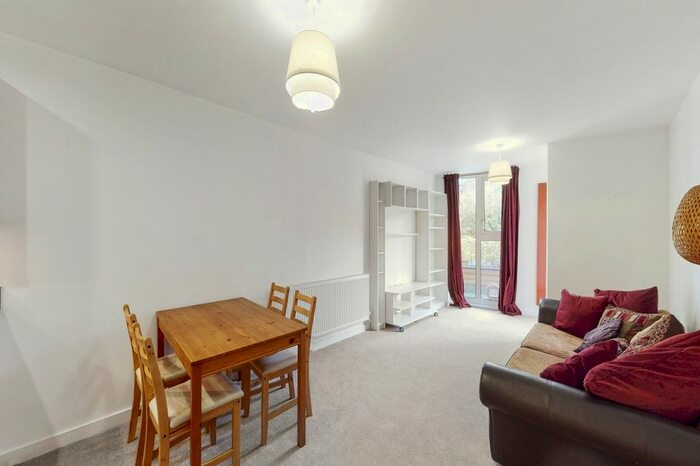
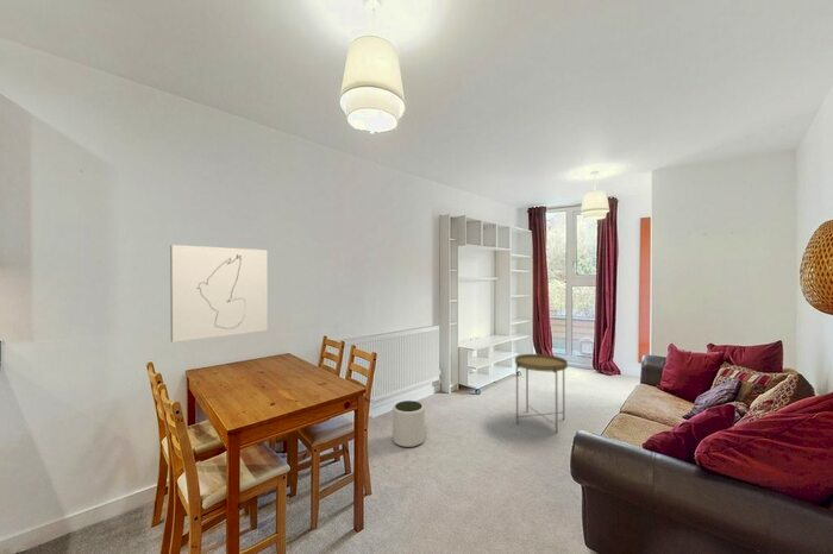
+ plant pot (408, 422)
+ wall art (223, 291)
+ side table (527, 390)
